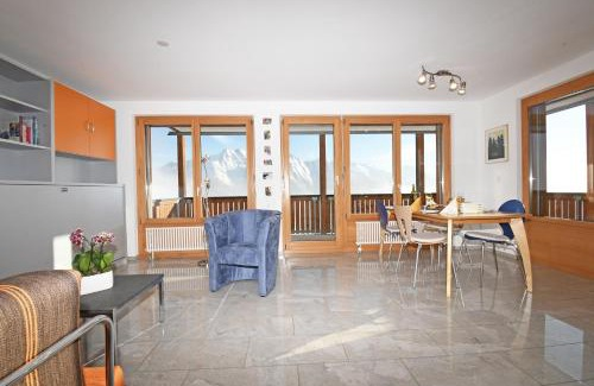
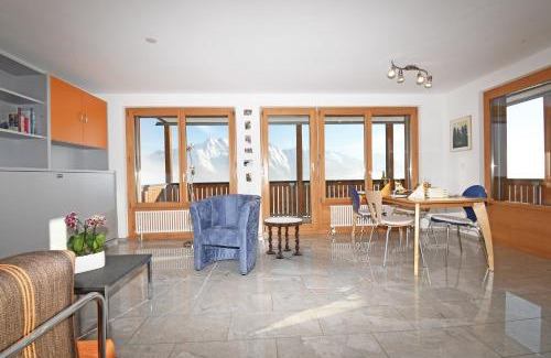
+ side table (285, 236)
